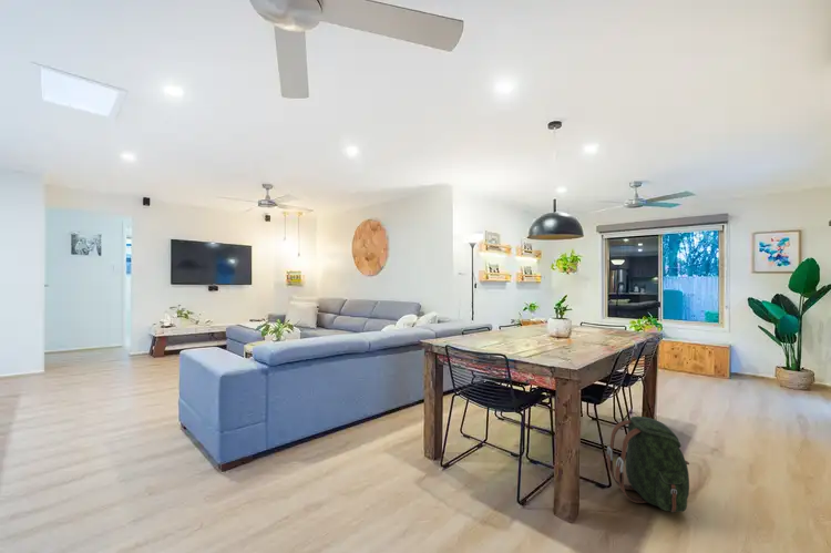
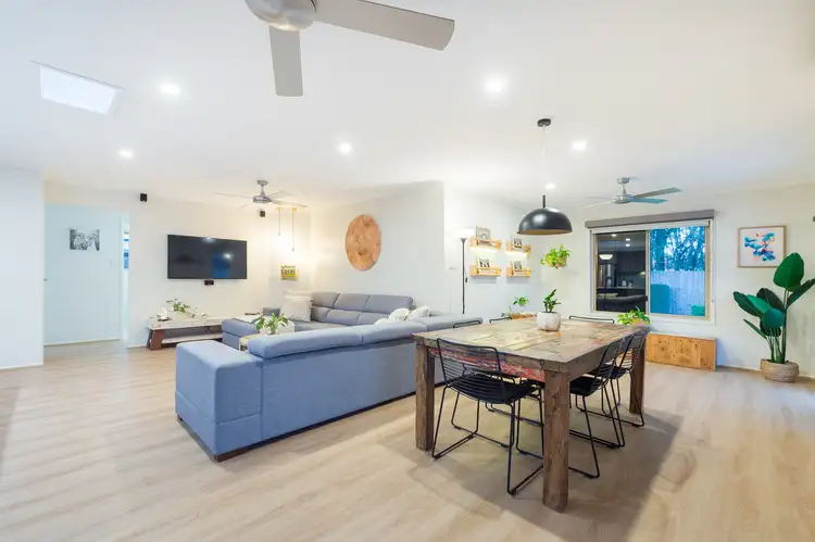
- backpack (649, 459)
